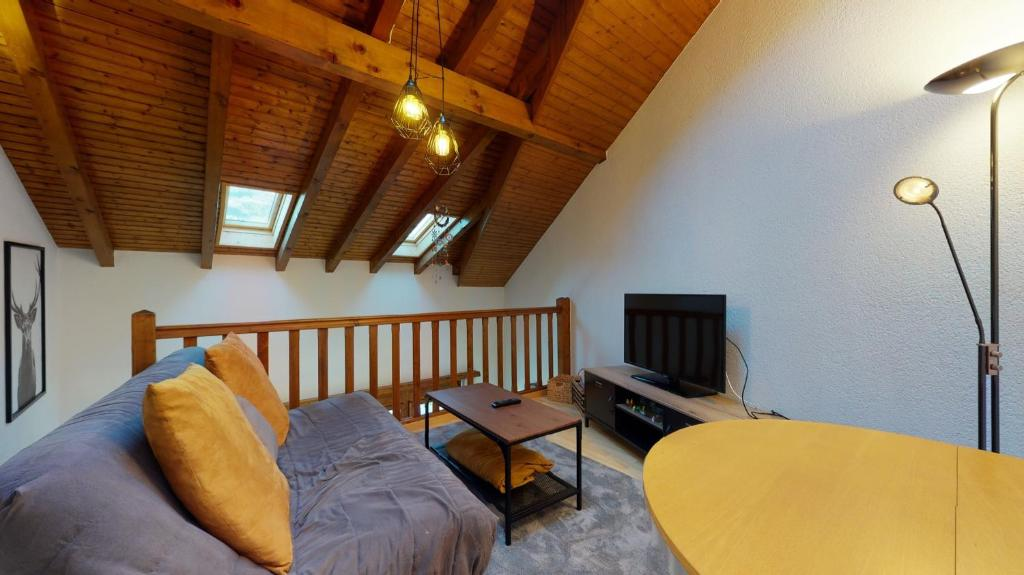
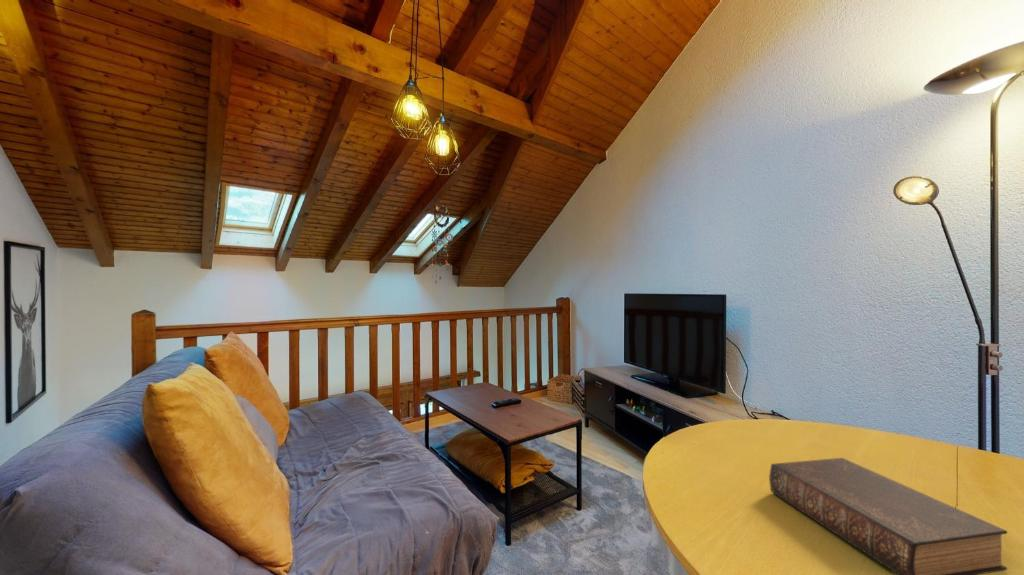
+ book (869, 508)
